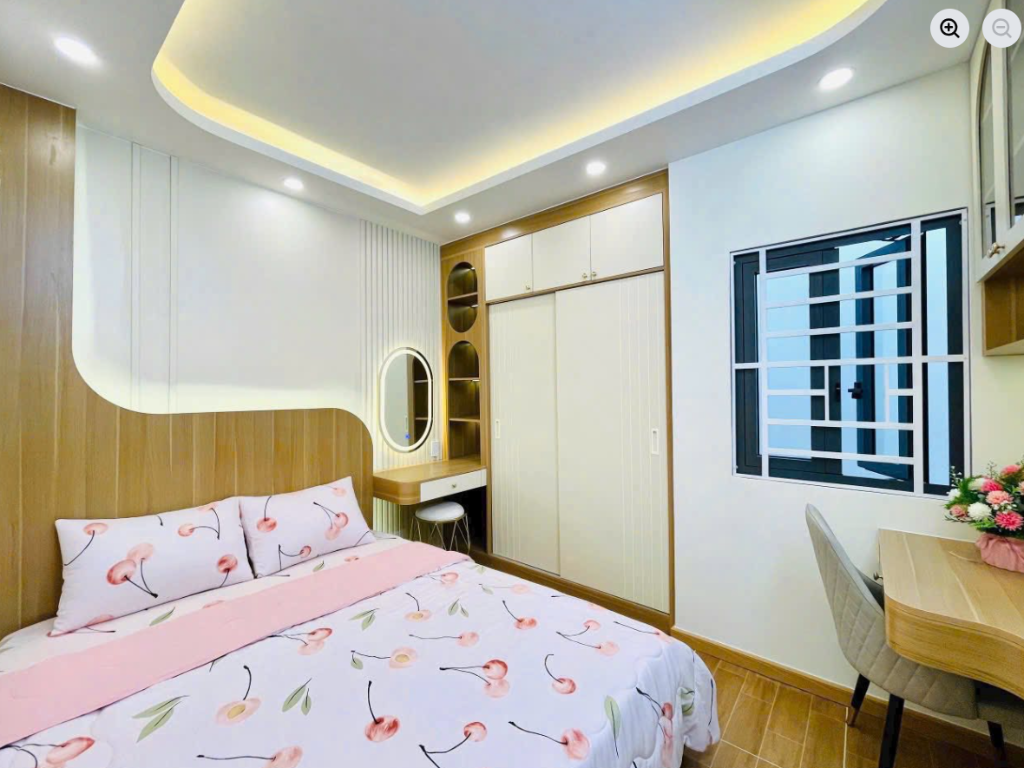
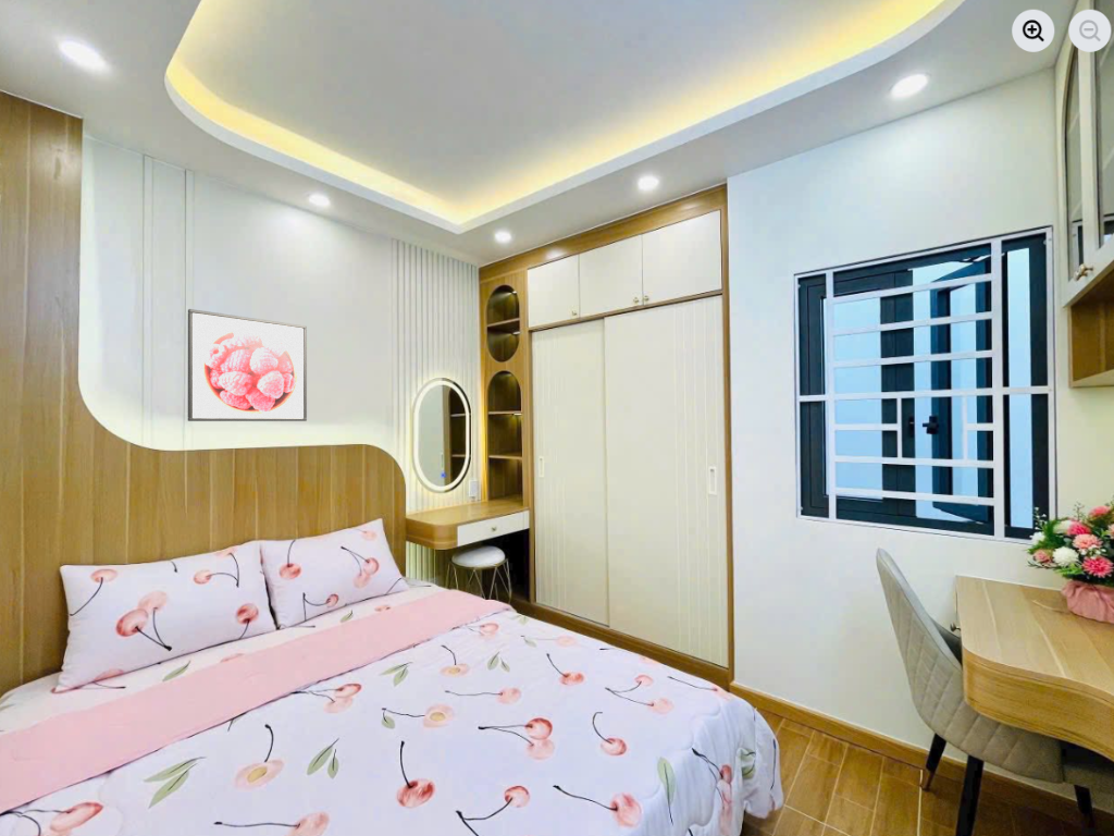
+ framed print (251, 369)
